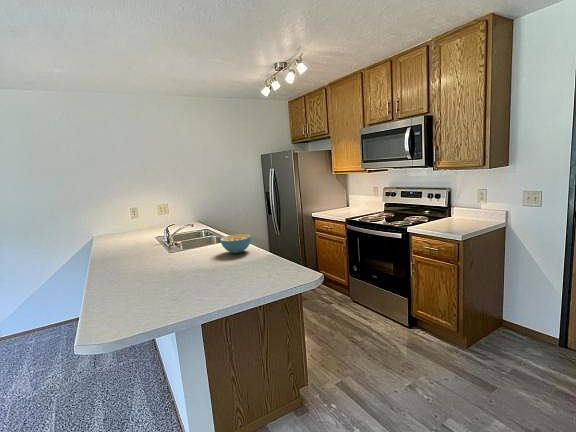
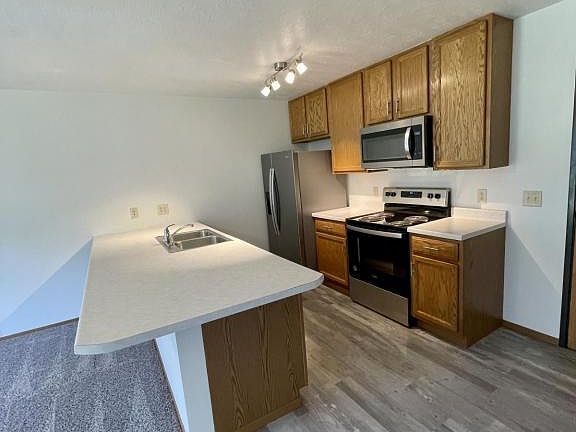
- cereal bowl (236, 244)
